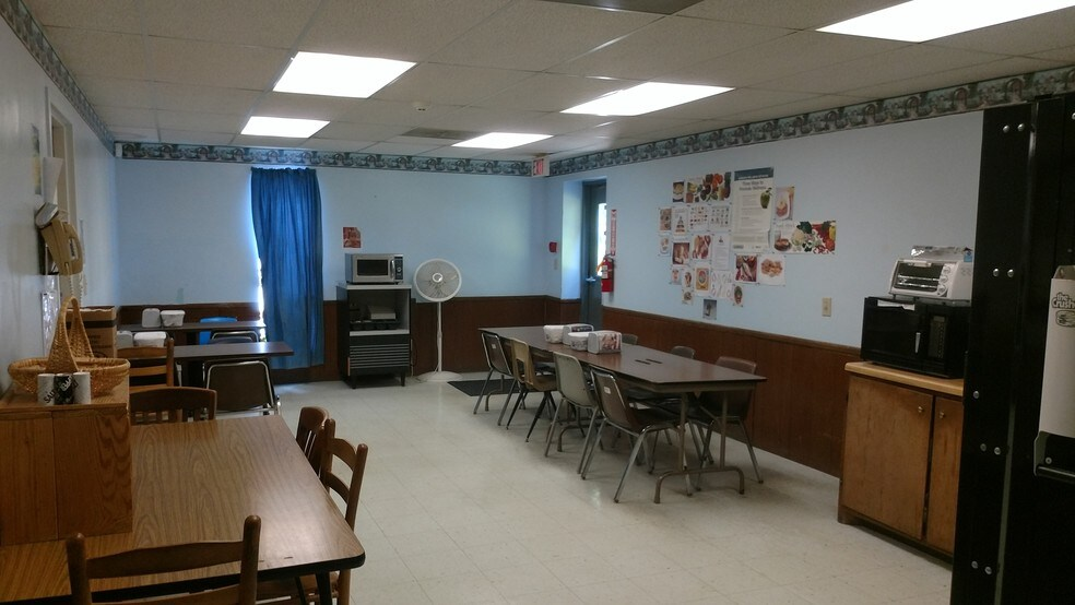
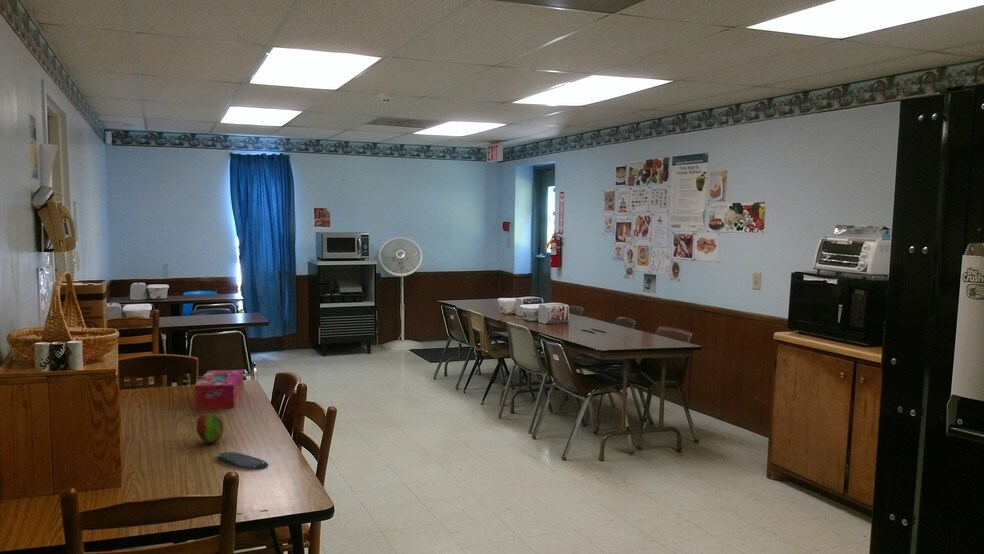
+ oval tray (242, 459)
+ fruit (210, 428)
+ tissue box (220, 388)
